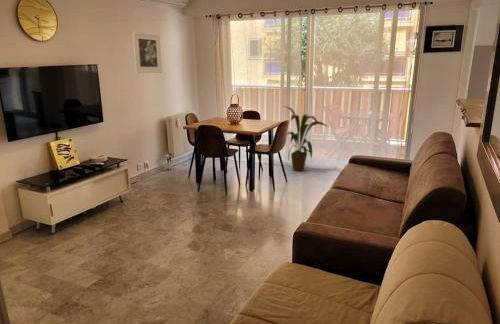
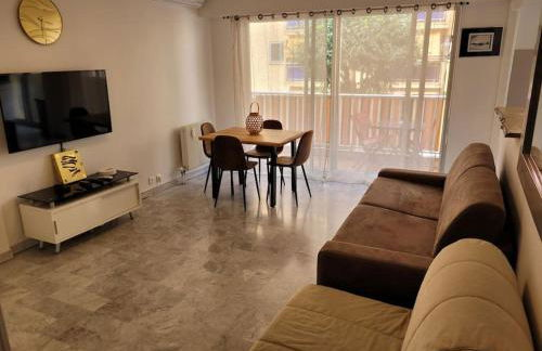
- house plant (304, 139)
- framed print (148, 53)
